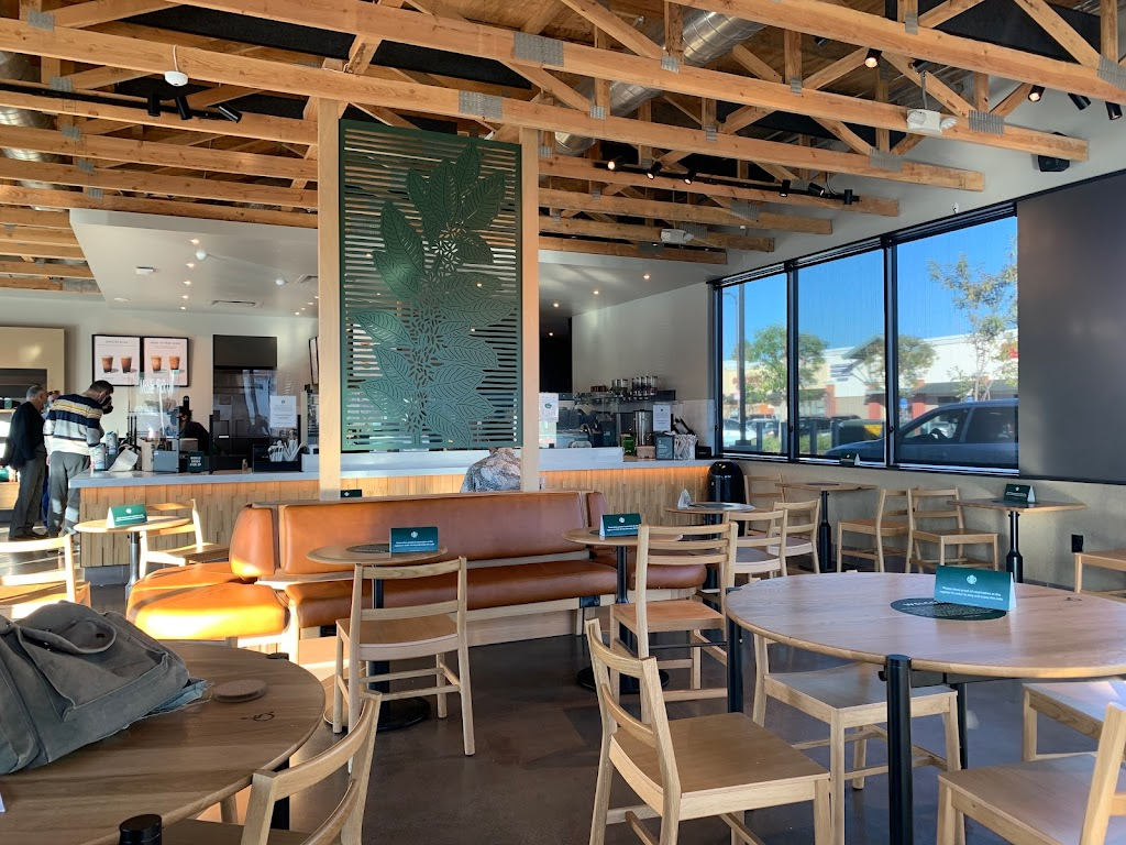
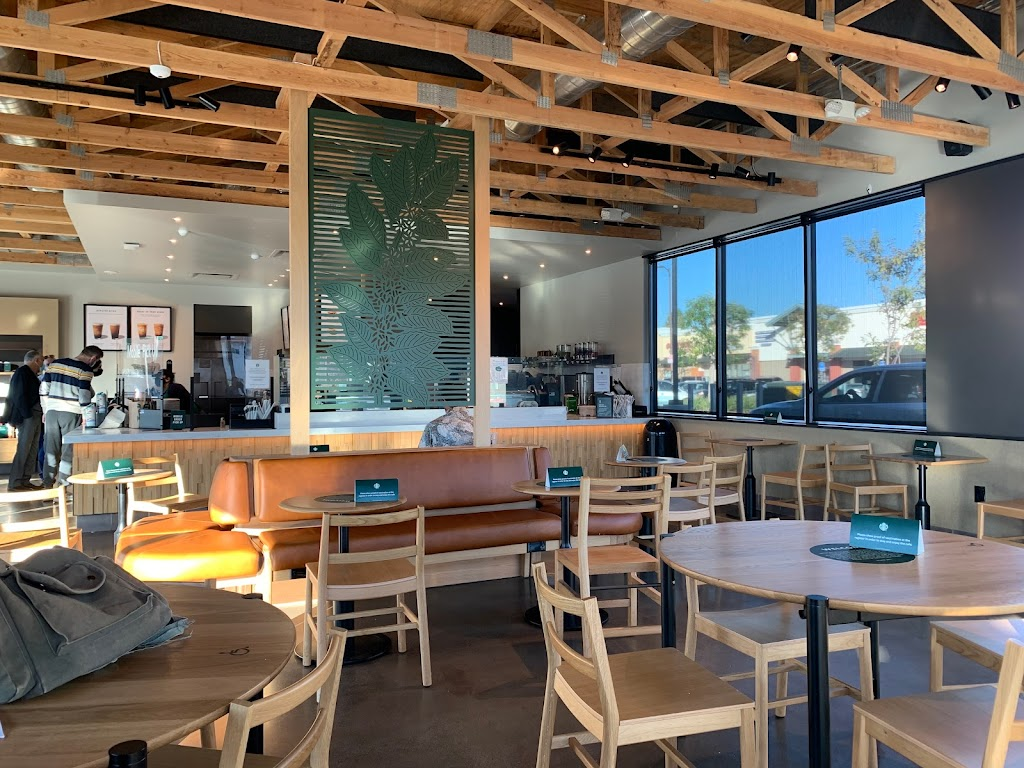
- coaster (240, 690)
